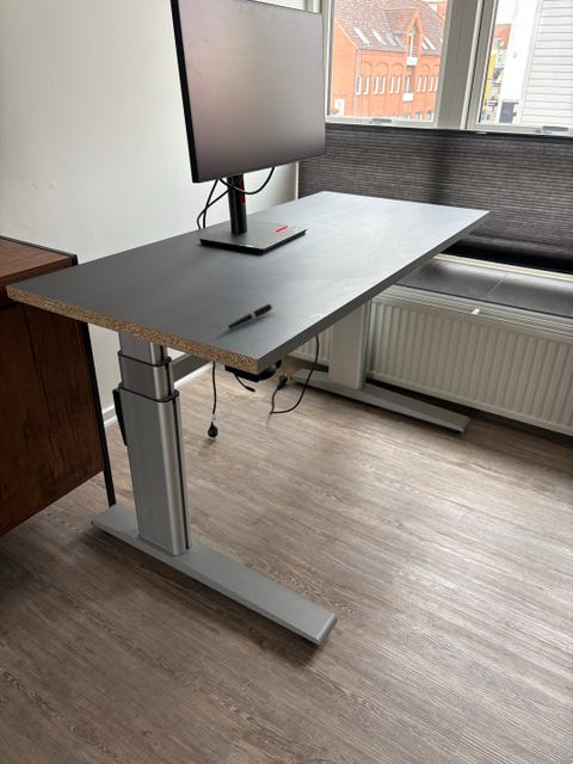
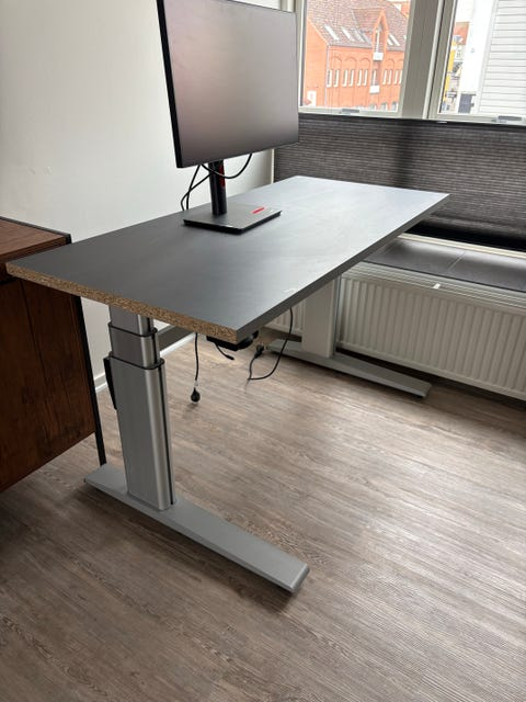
- pen (246, 318)
